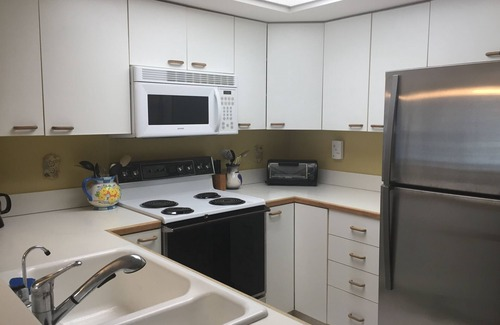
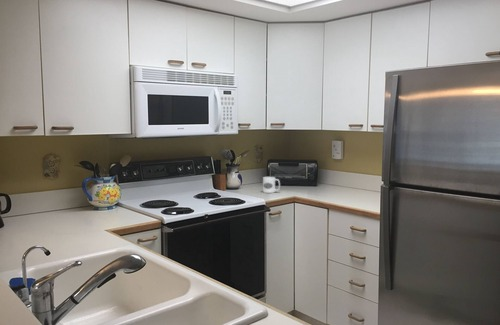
+ mug (271, 184)
